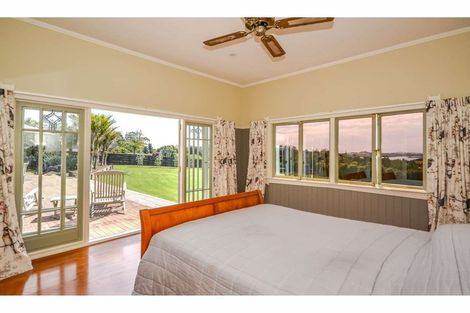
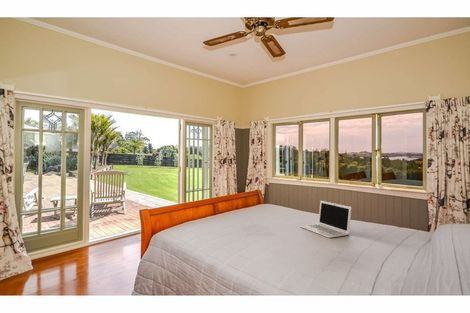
+ laptop (324, 217)
